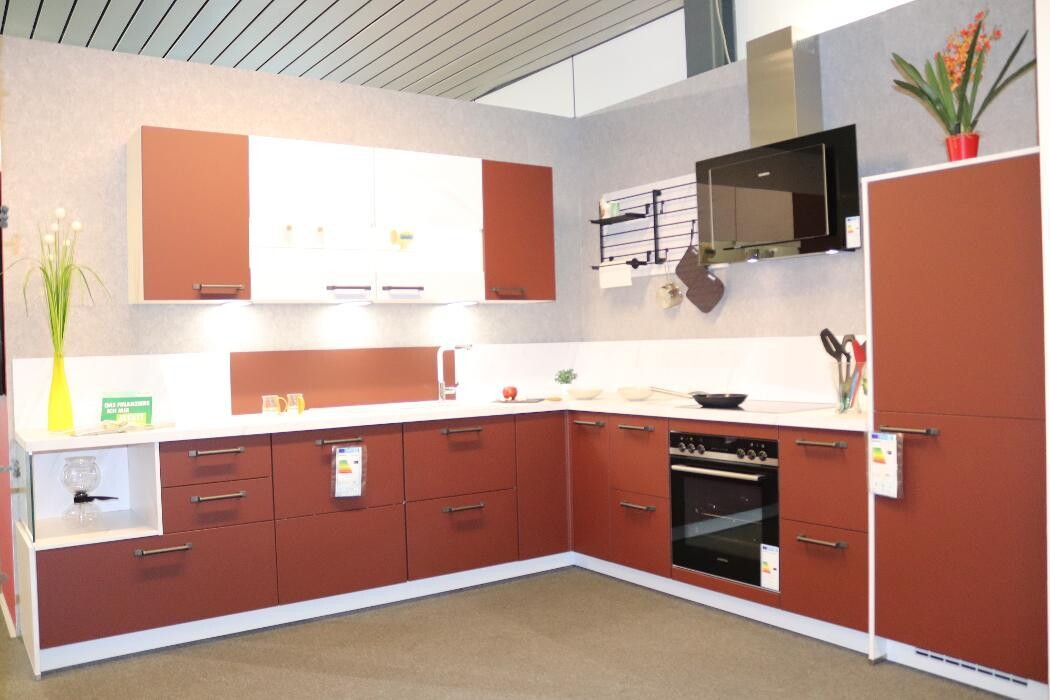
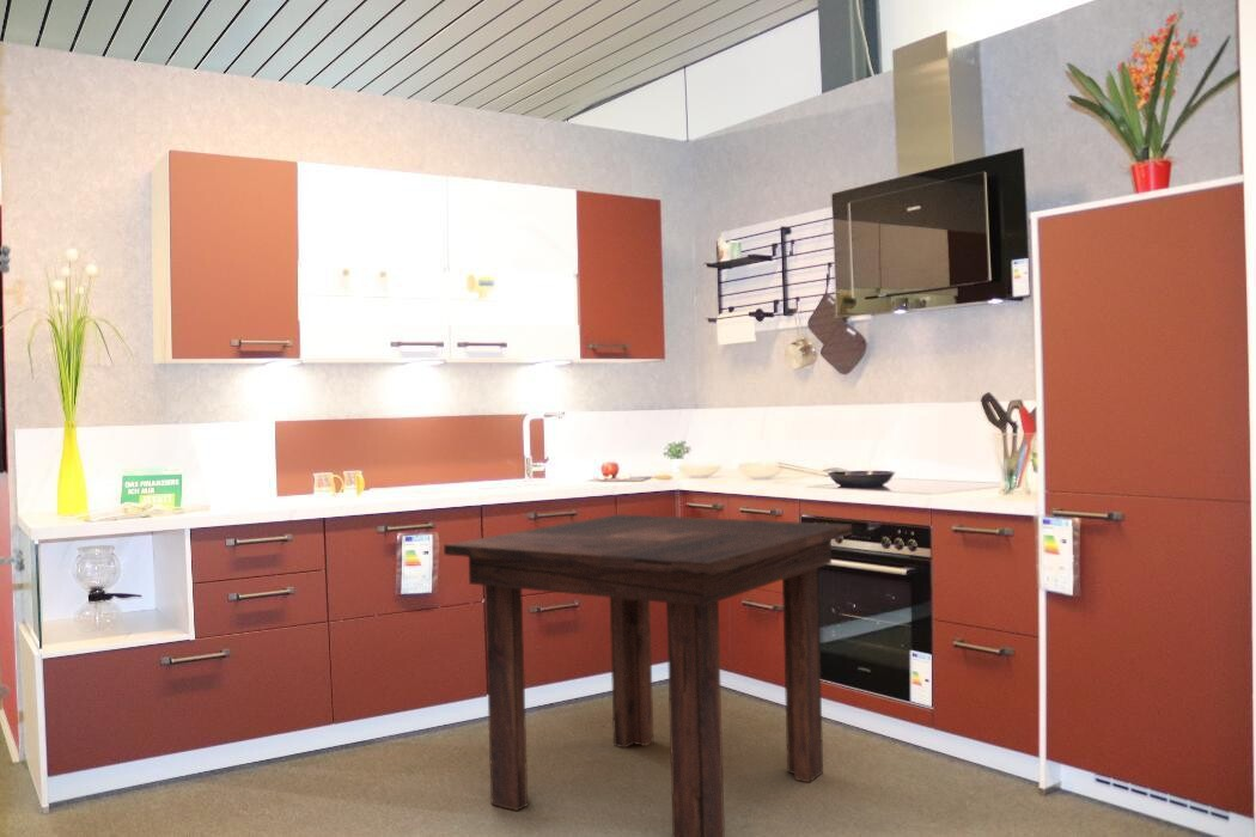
+ dining table (651, 661)
